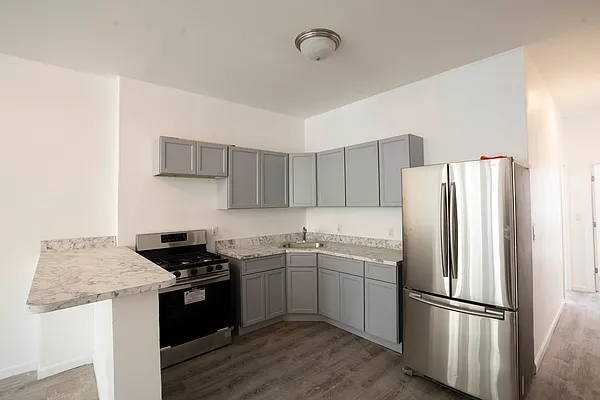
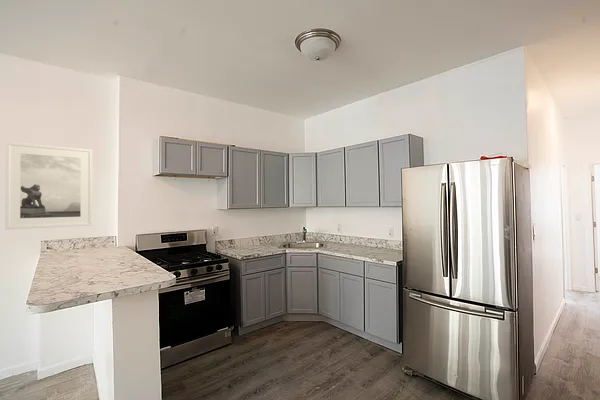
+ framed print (52, 186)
